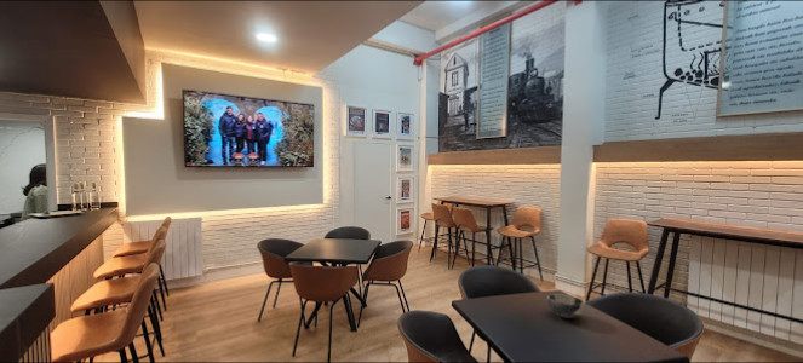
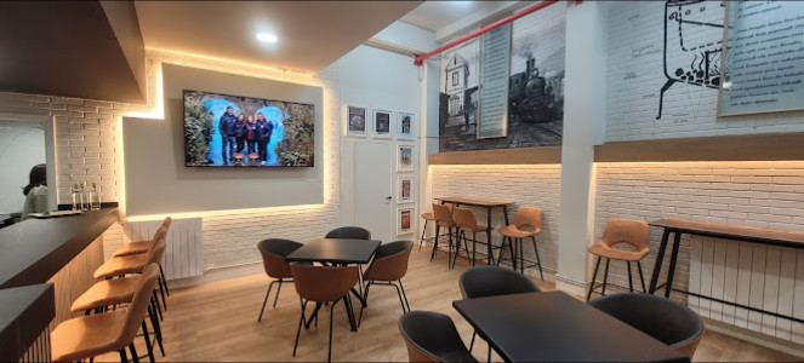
- bowl (564, 306)
